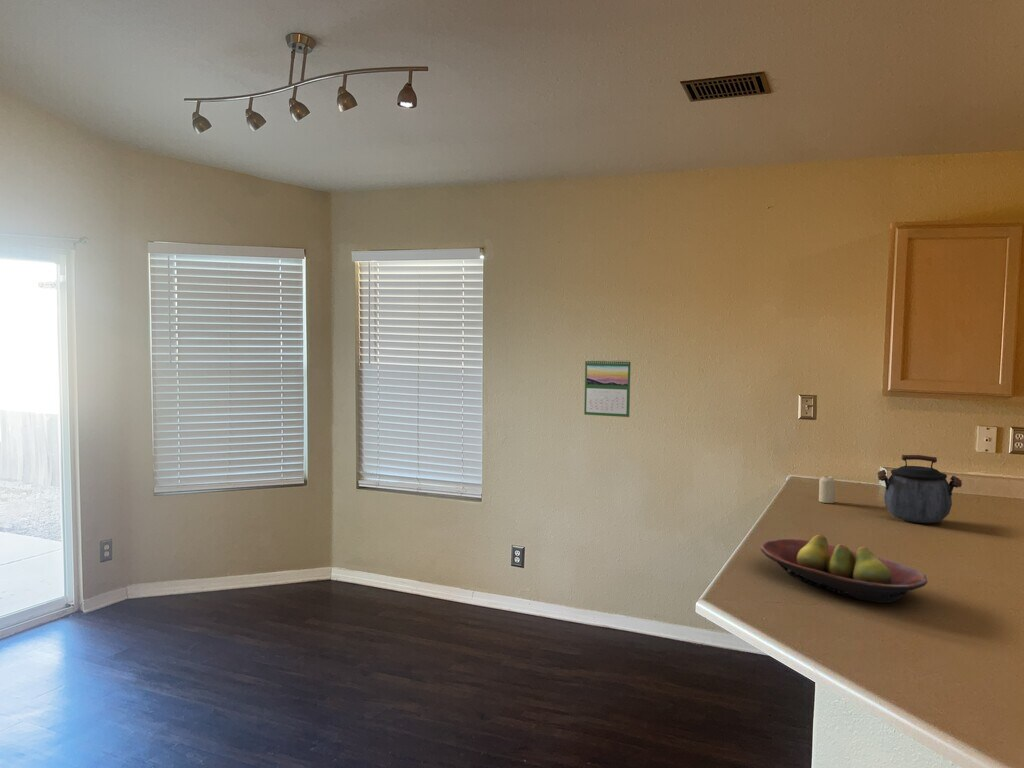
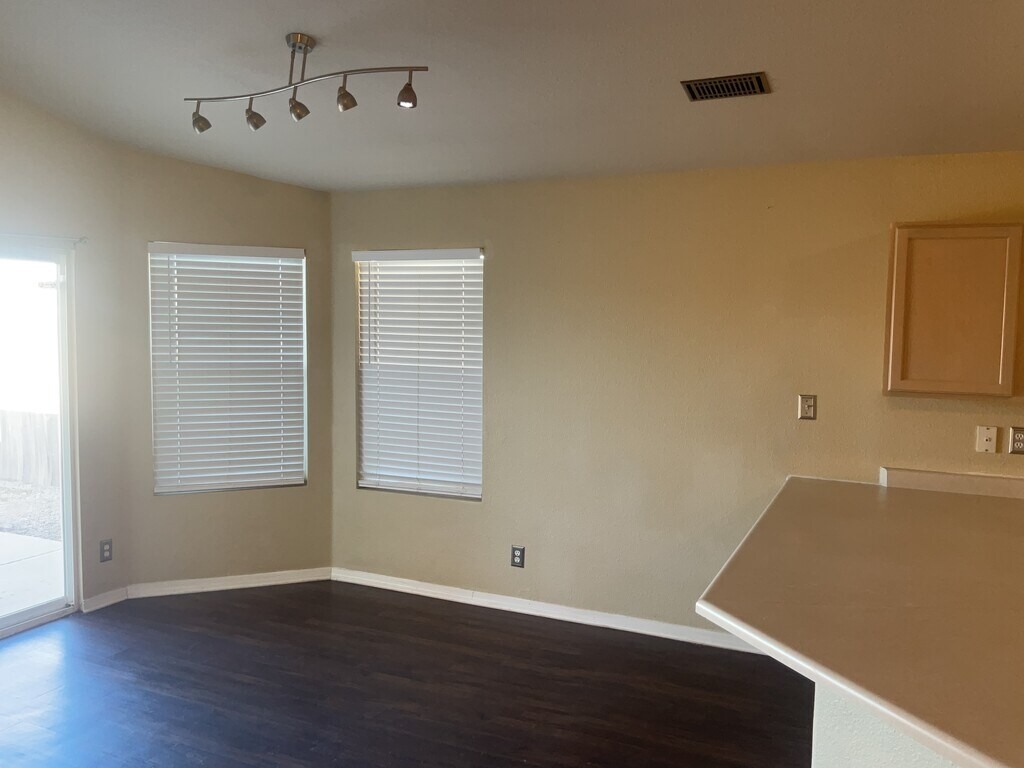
- calendar (607, 387)
- kettle (917, 488)
- fruit bowl (838, 562)
- candle (826, 489)
